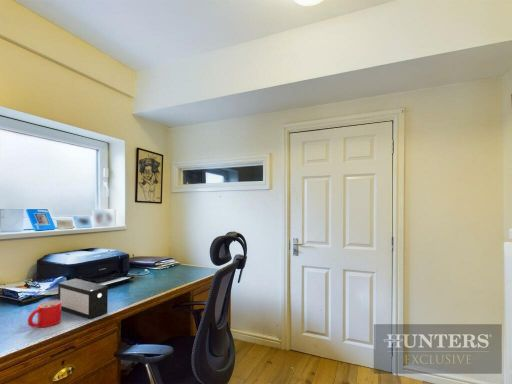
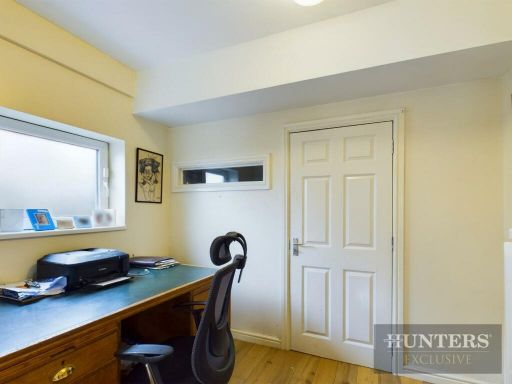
- mug (44, 315)
- speaker (82, 297)
